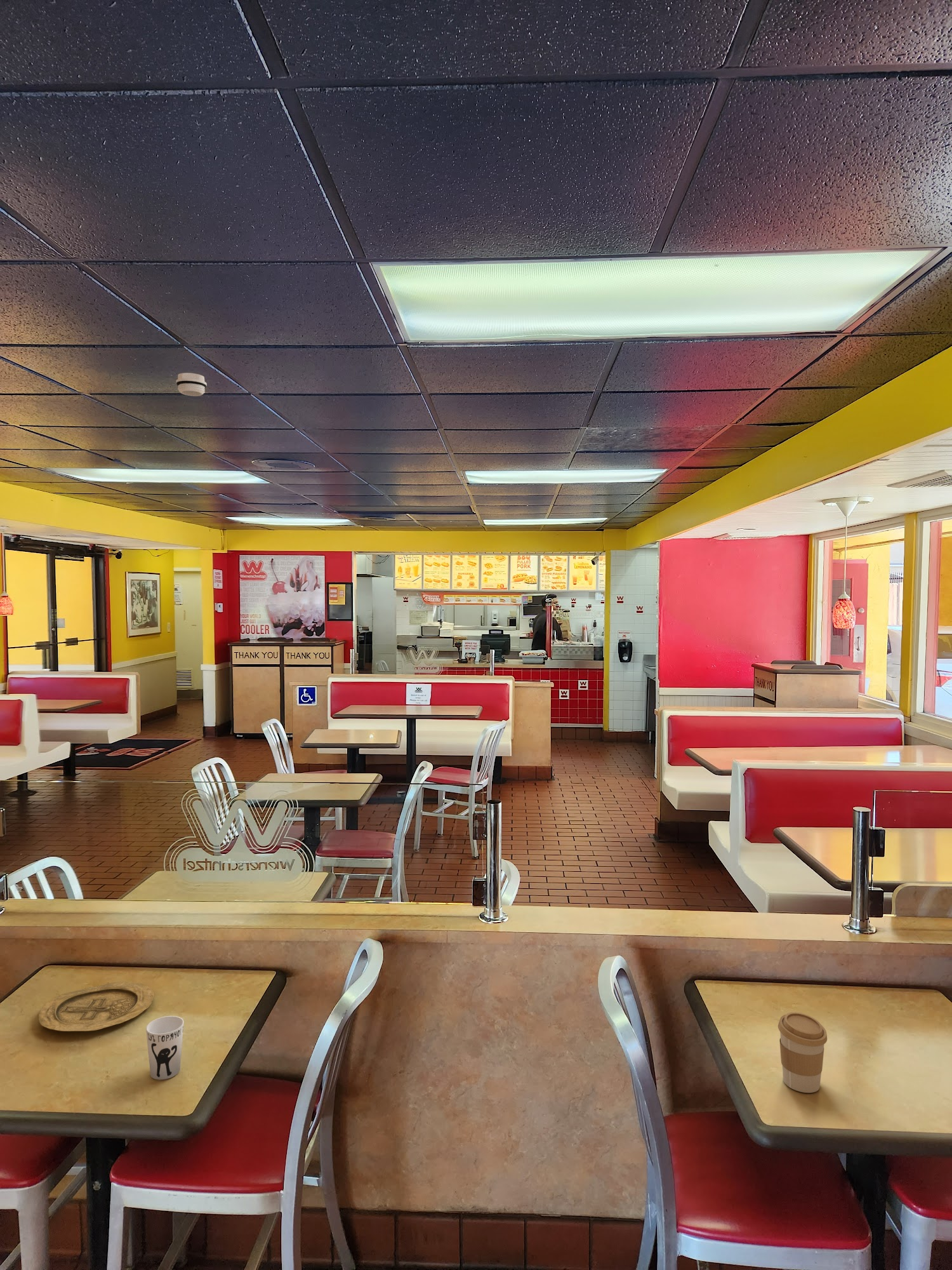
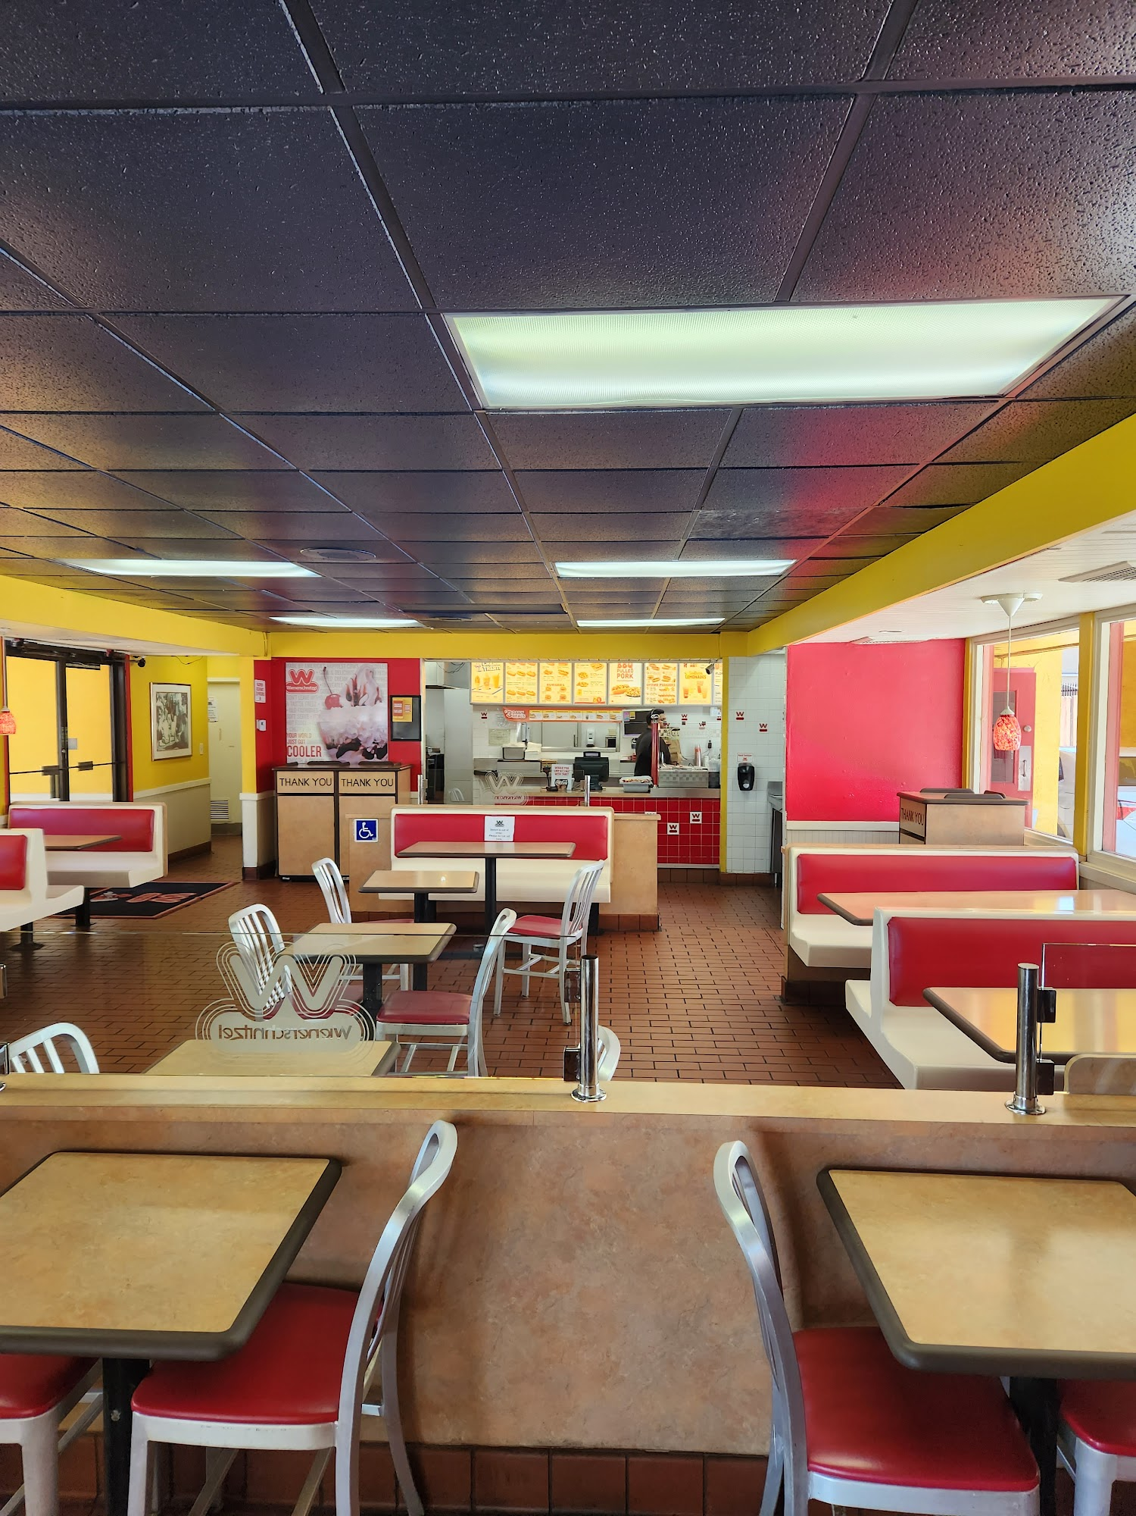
- coffee cup (802, 1051)
- smoke detector (191, 385)
- cup (165, 1048)
- plate (97, 1006)
